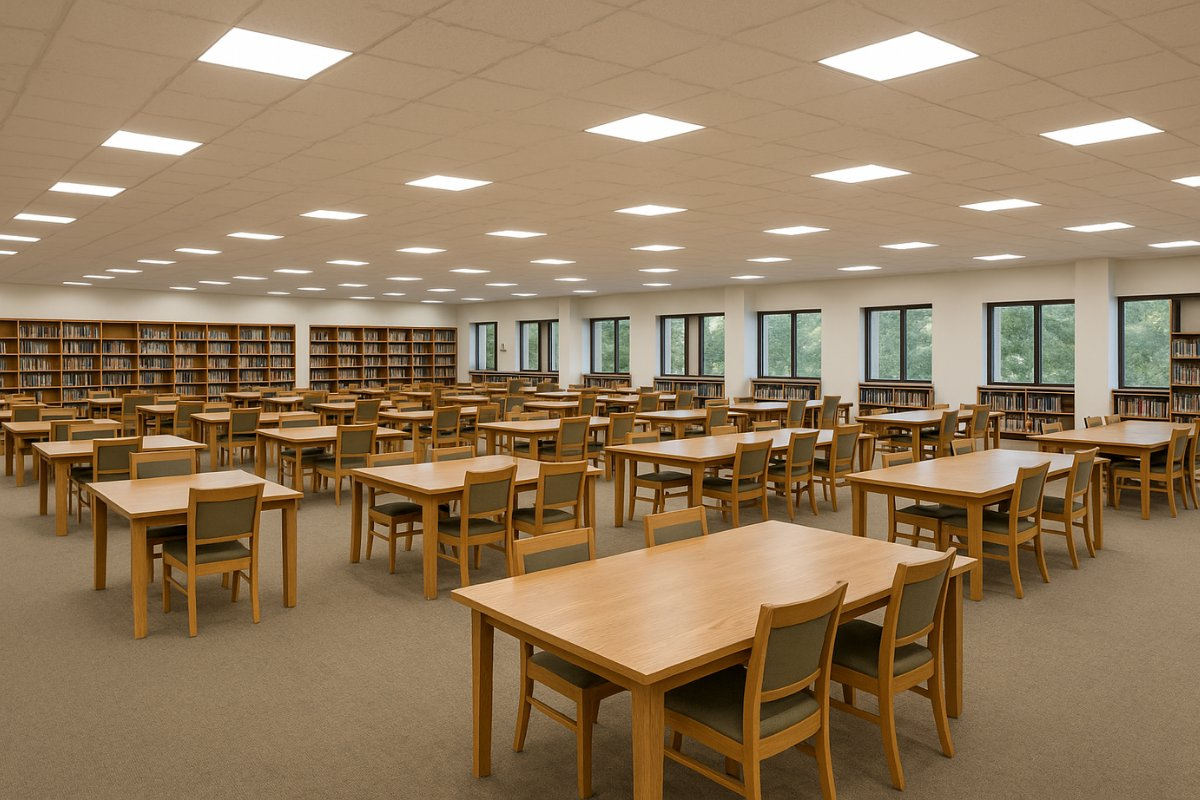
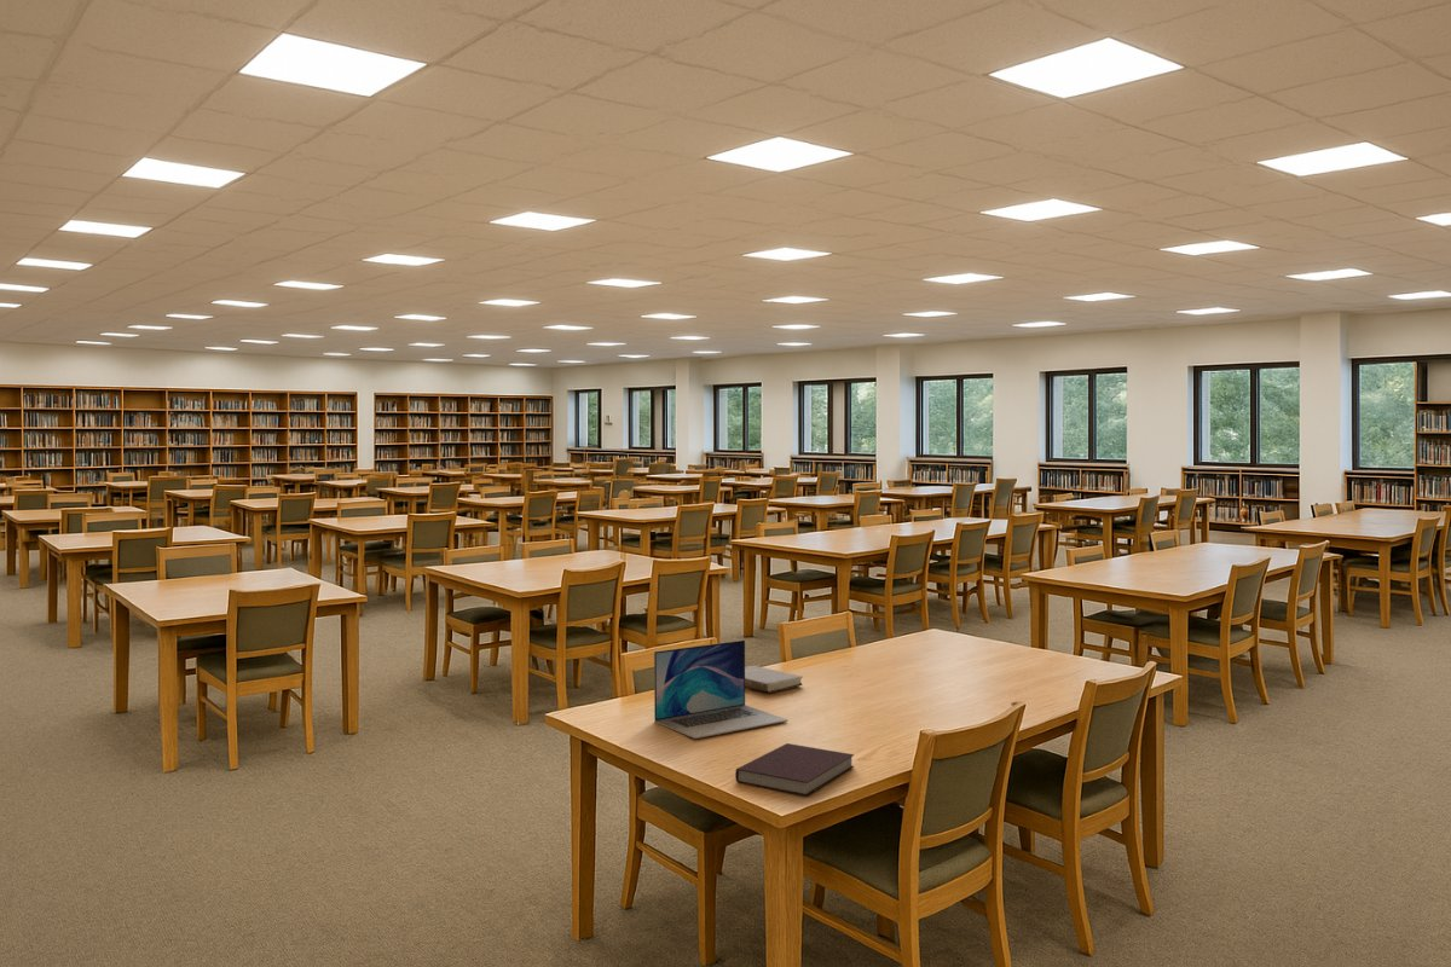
+ notebook (796, 768)
+ laptop (721, 685)
+ book (759, 678)
